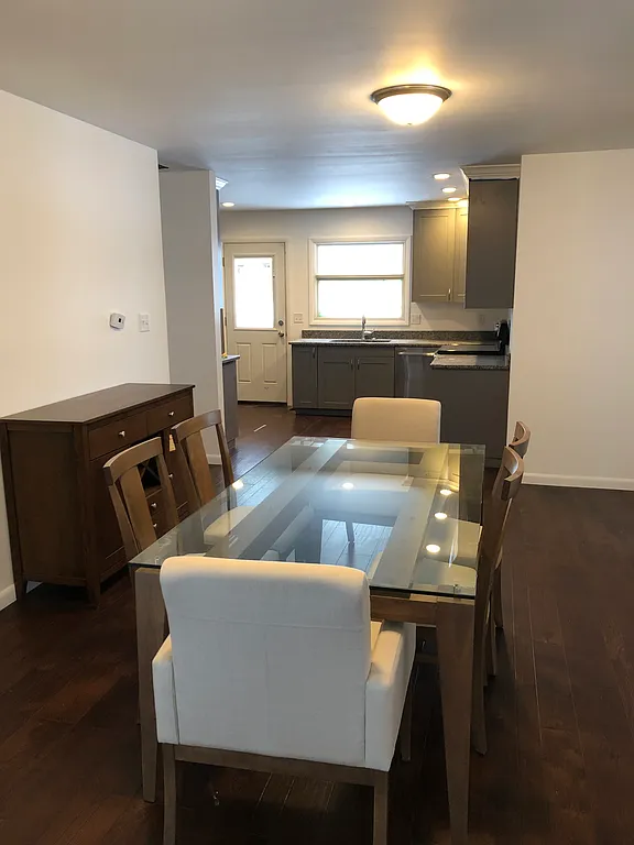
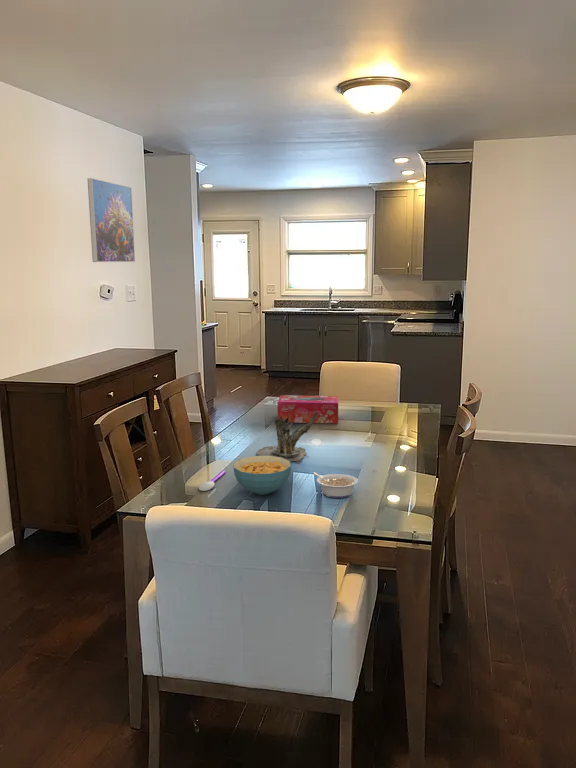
+ tissue box (308, 408)
+ cereal bowl (262, 478)
+ spoon (213, 479)
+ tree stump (286, 433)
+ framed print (112, 223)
+ legume (335, 485)
